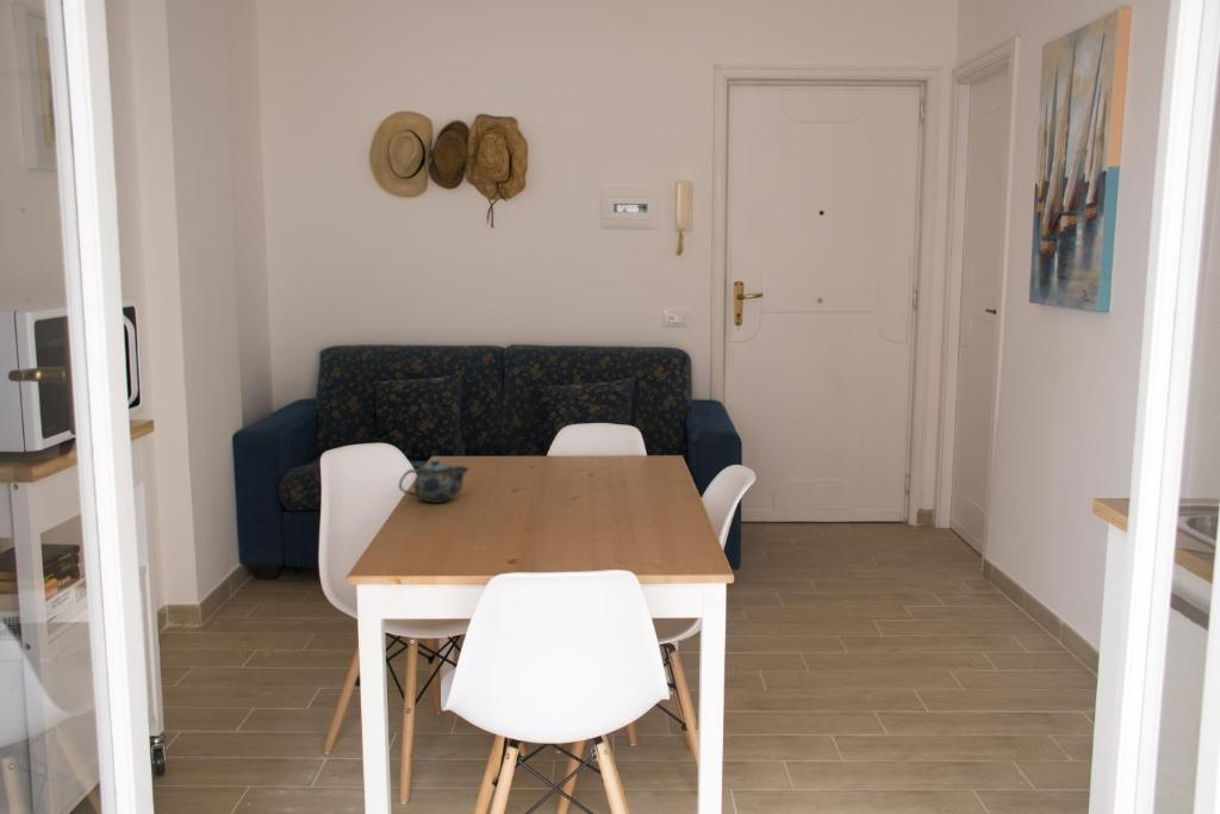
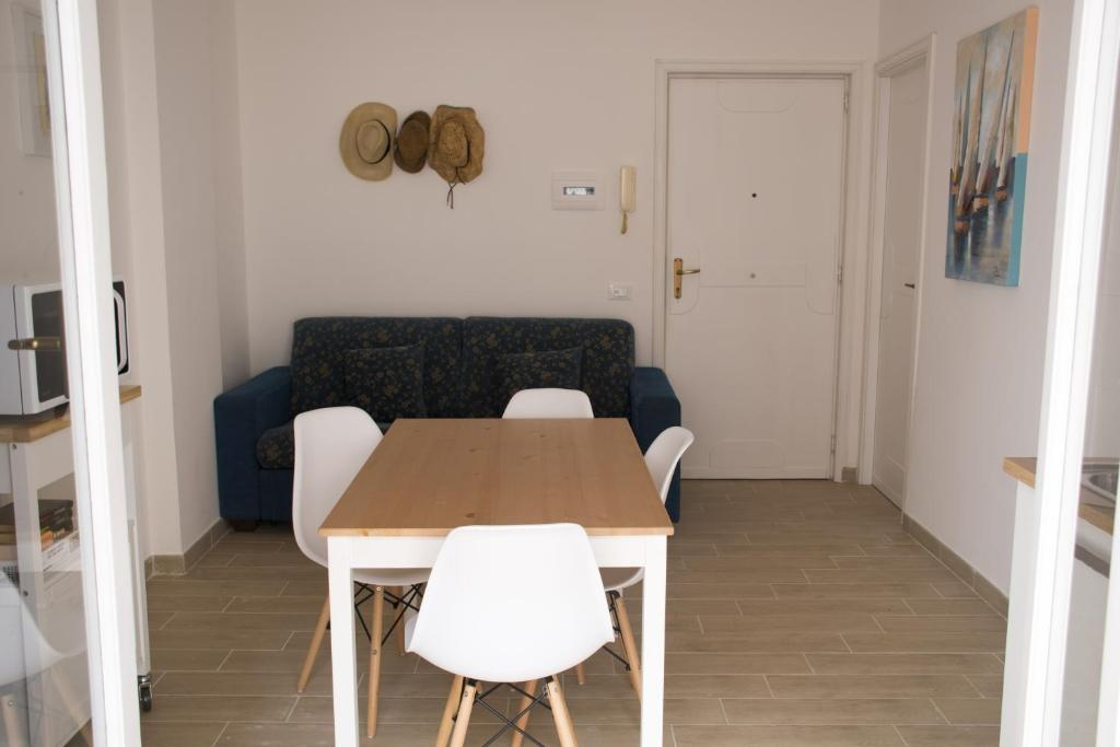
- chinaware (434, 479)
